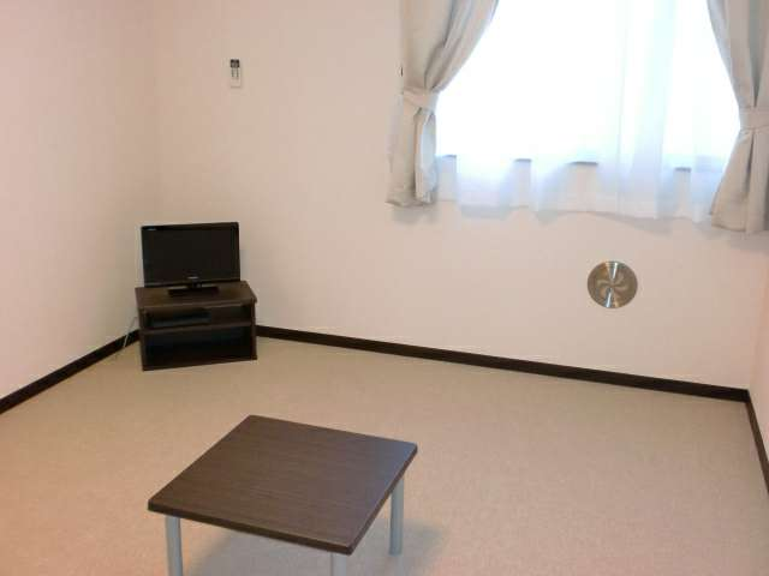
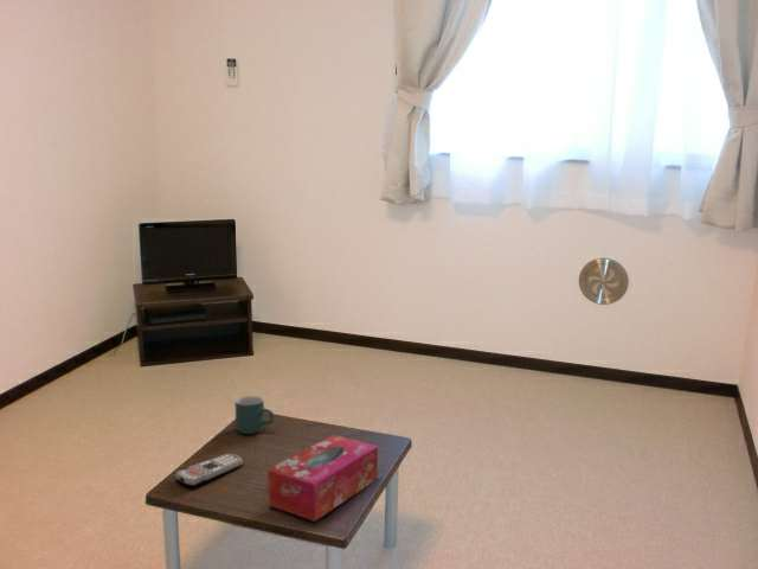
+ mug (255, 414)
+ tissue box (325, 474)
+ remote control (211, 468)
